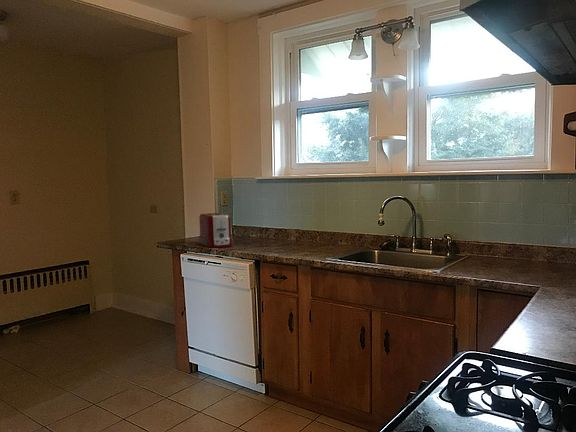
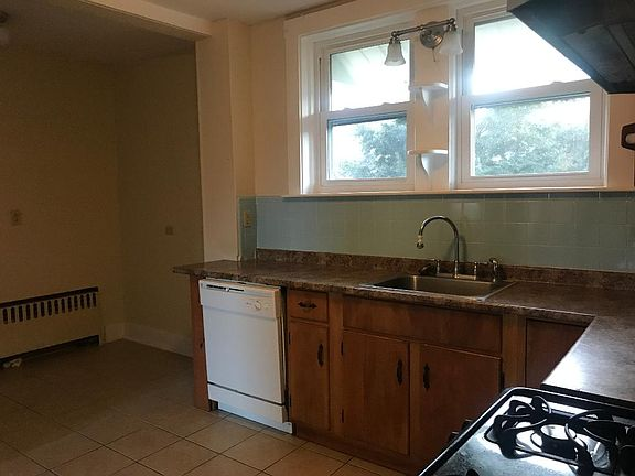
- toaster (214, 229)
